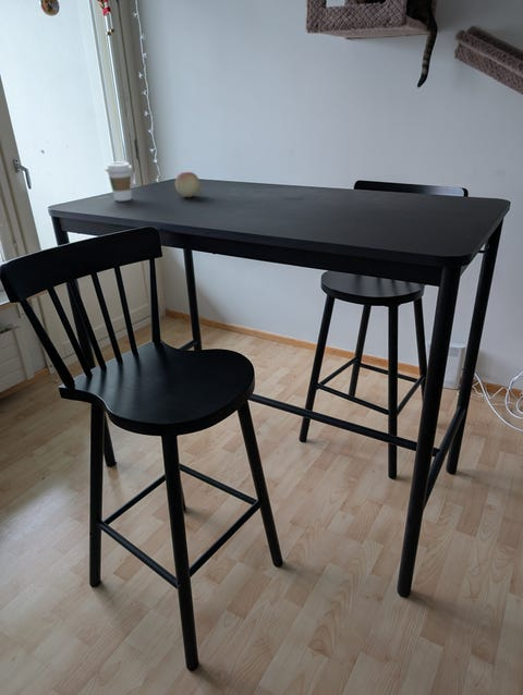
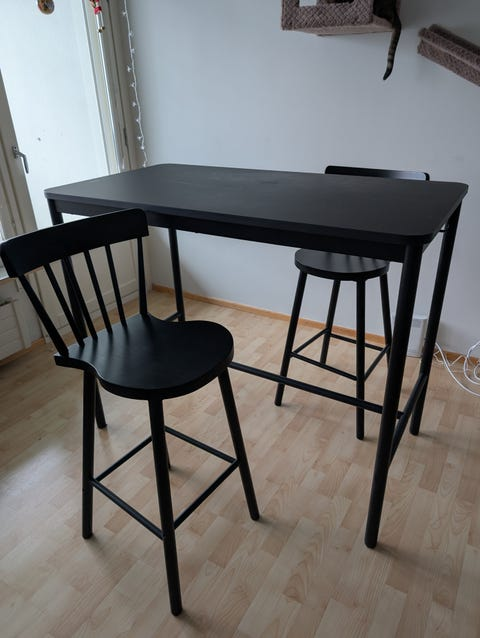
- coffee cup (120, 181)
- fruit (187, 184)
